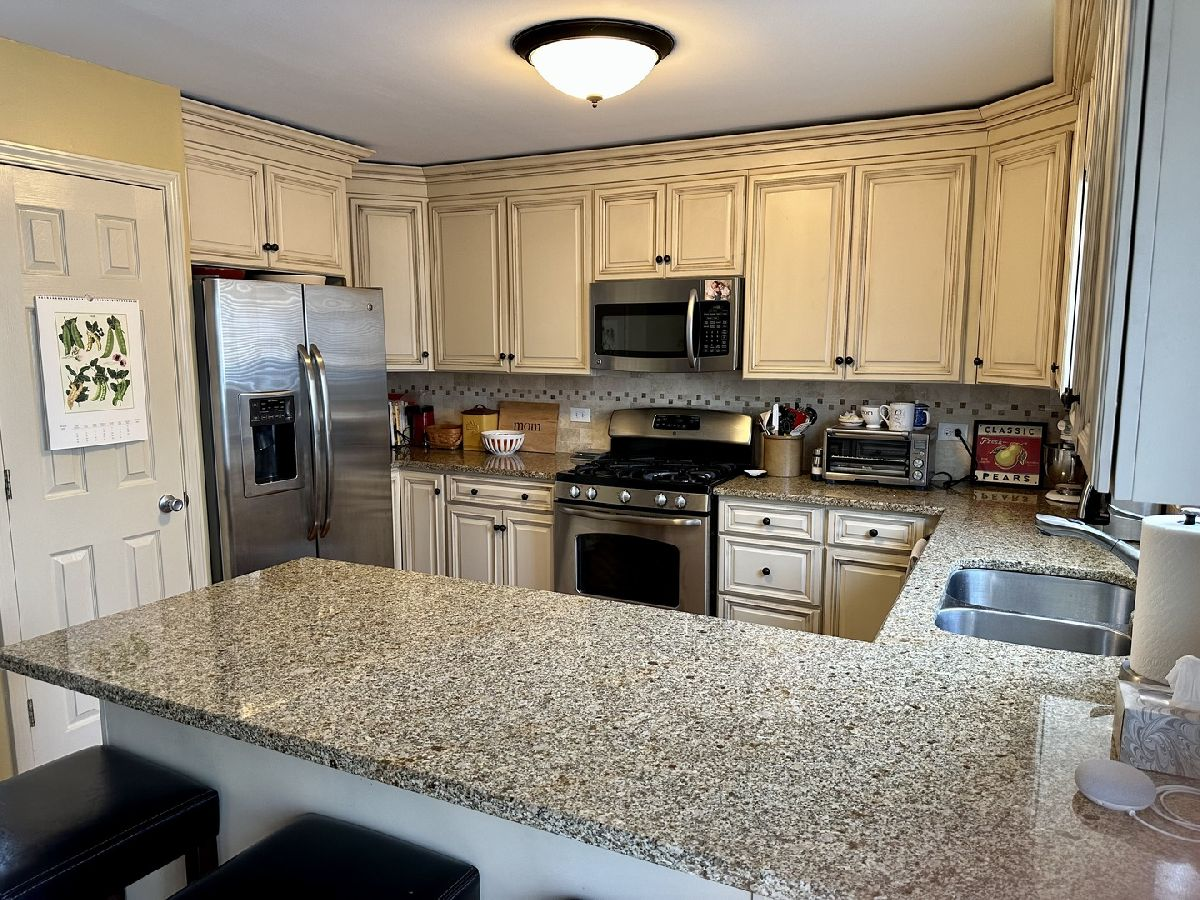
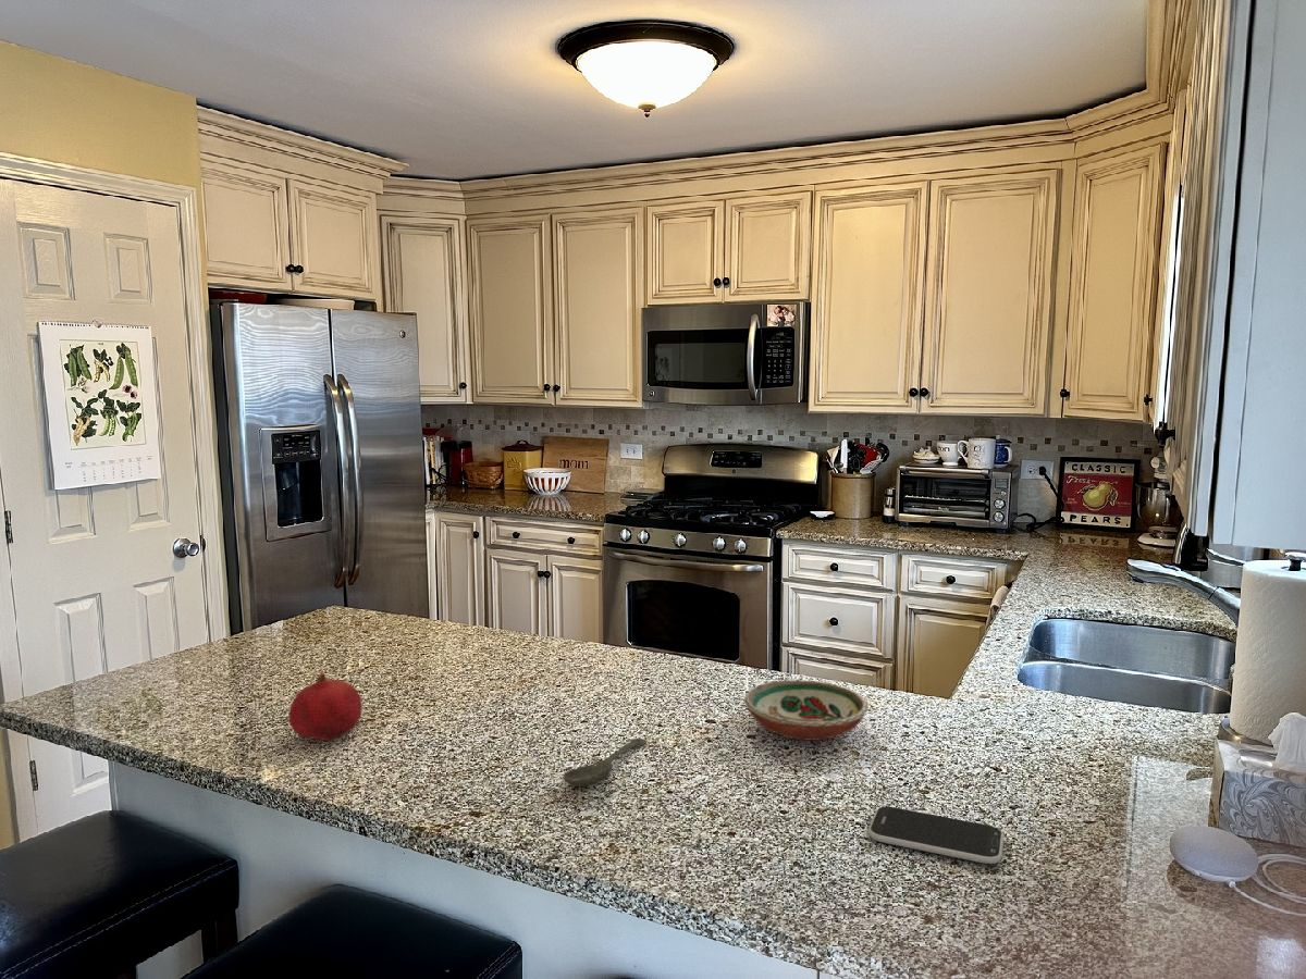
+ smartphone (935, 833)
+ spoon (611, 755)
+ fruit (325, 704)
+ decorative bowl (804, 715)
